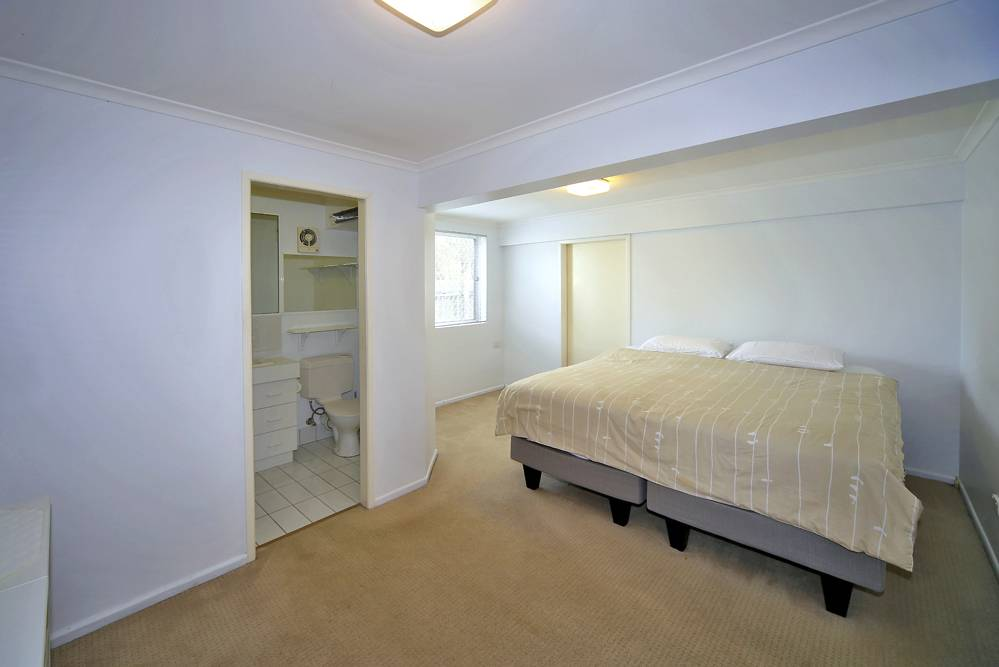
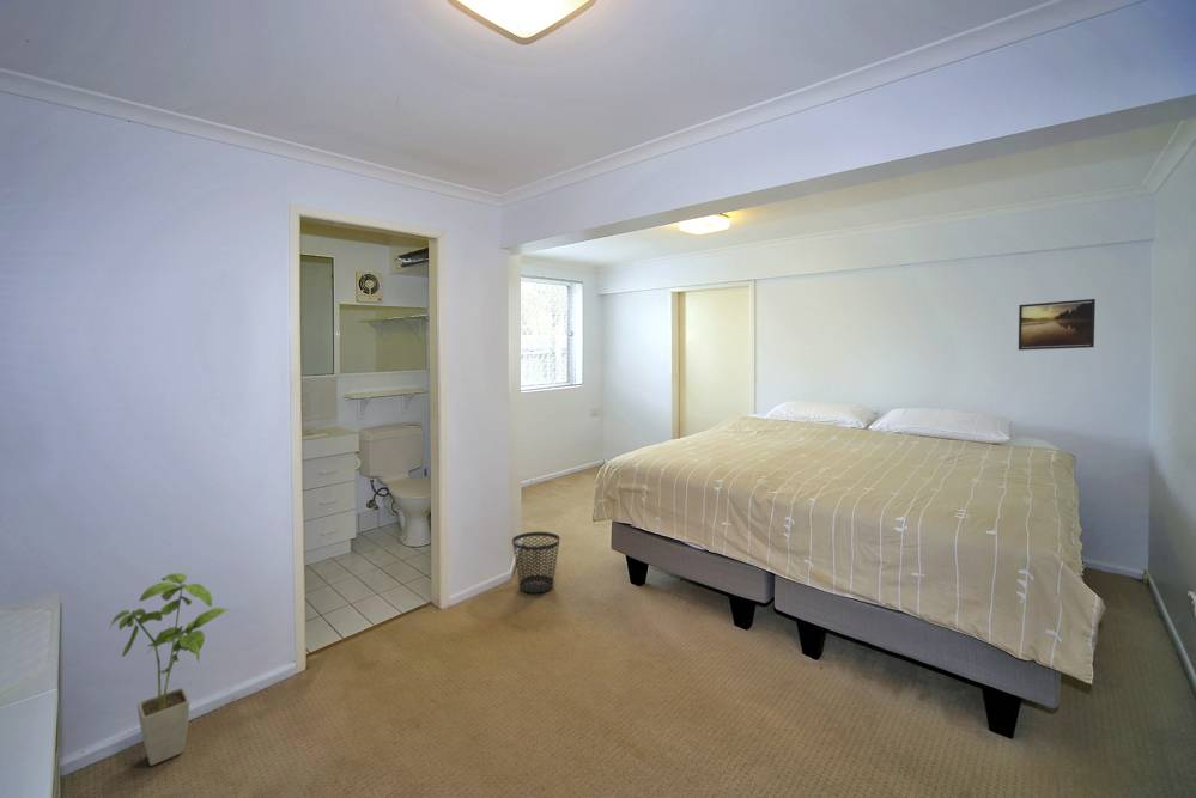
+ house plant (177, 660)
+ wastebasket (535, 562)
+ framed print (1055, 325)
